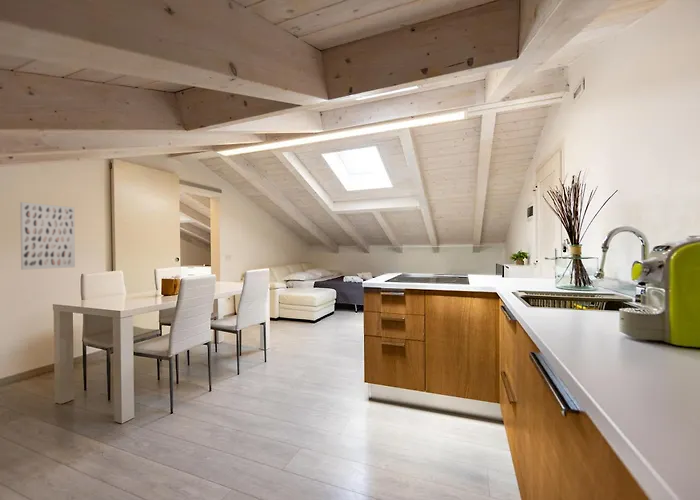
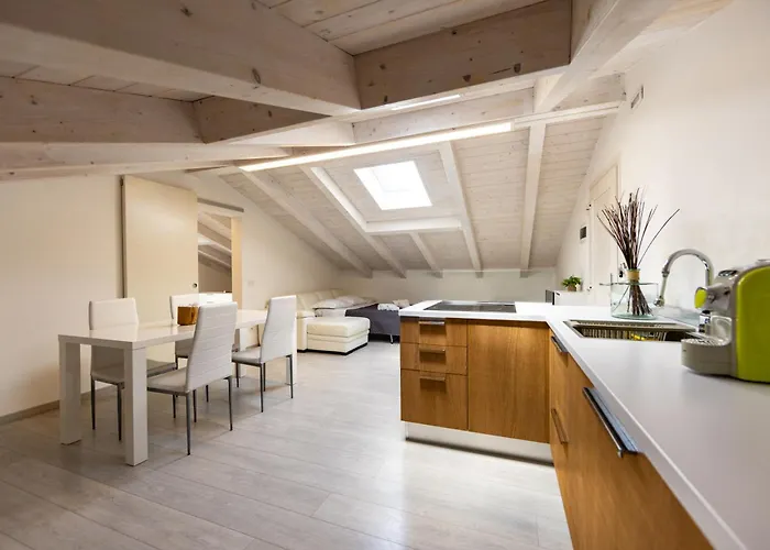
- wall art (49, 236)
